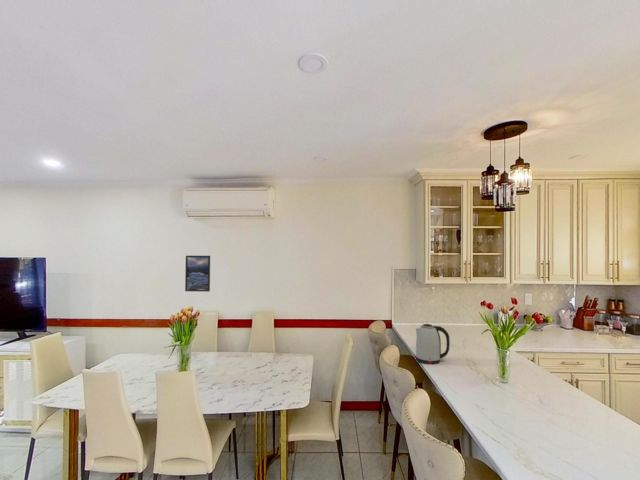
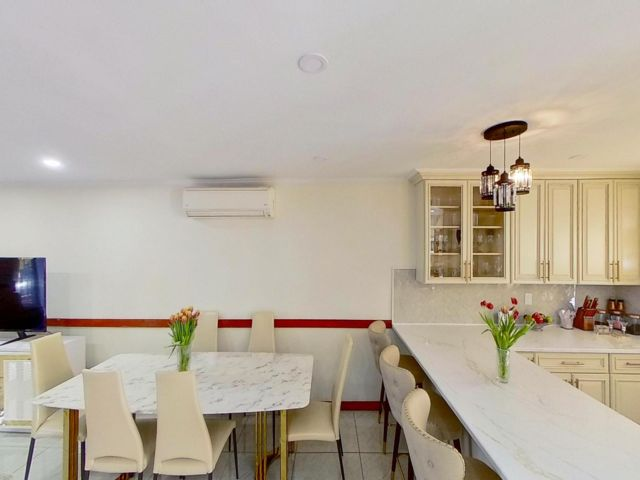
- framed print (197, 273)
- kettle (432, 342)
